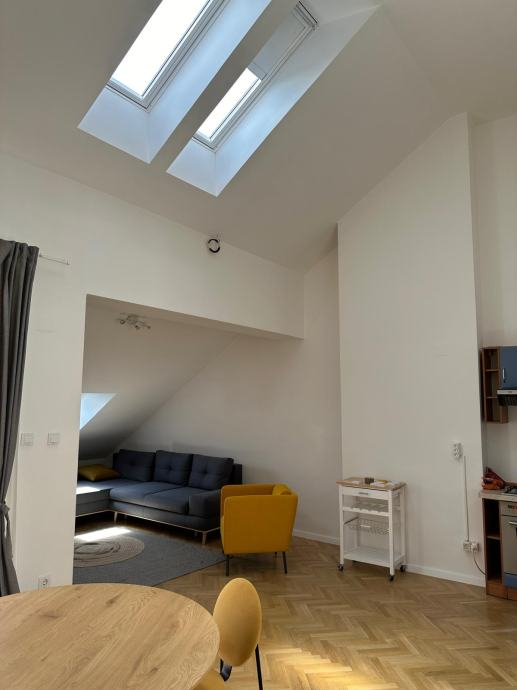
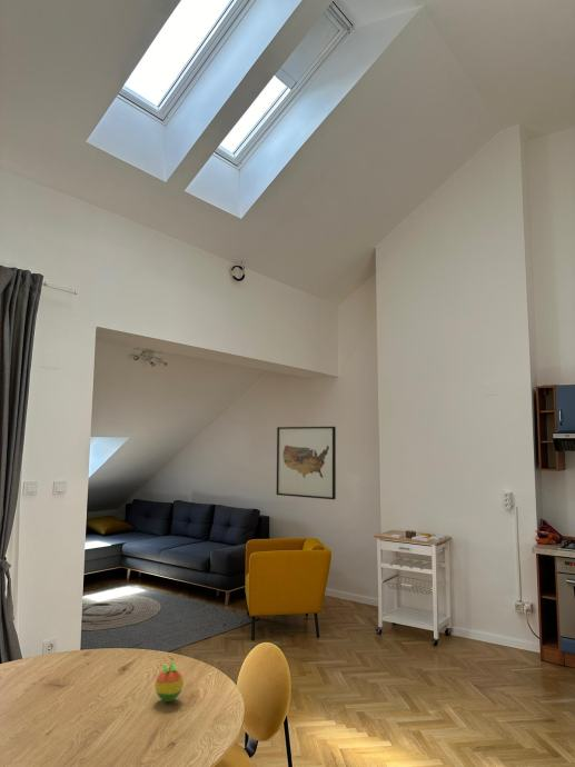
+ fruit (169, 681)
+ wall art (305, 461)
